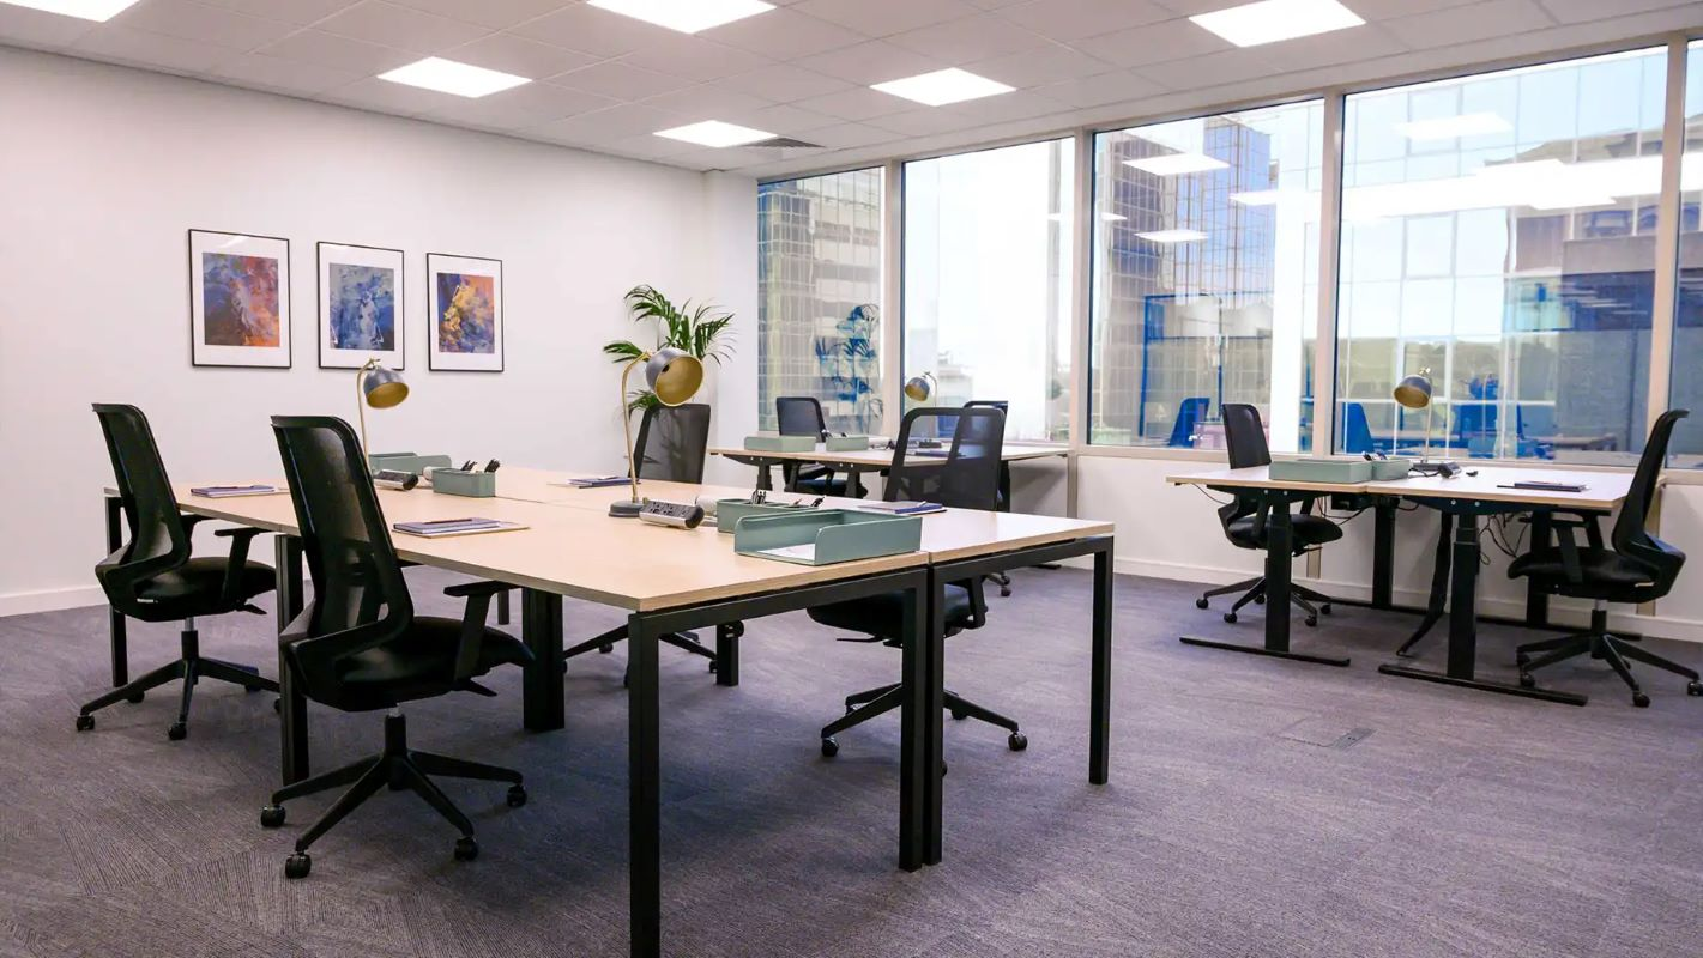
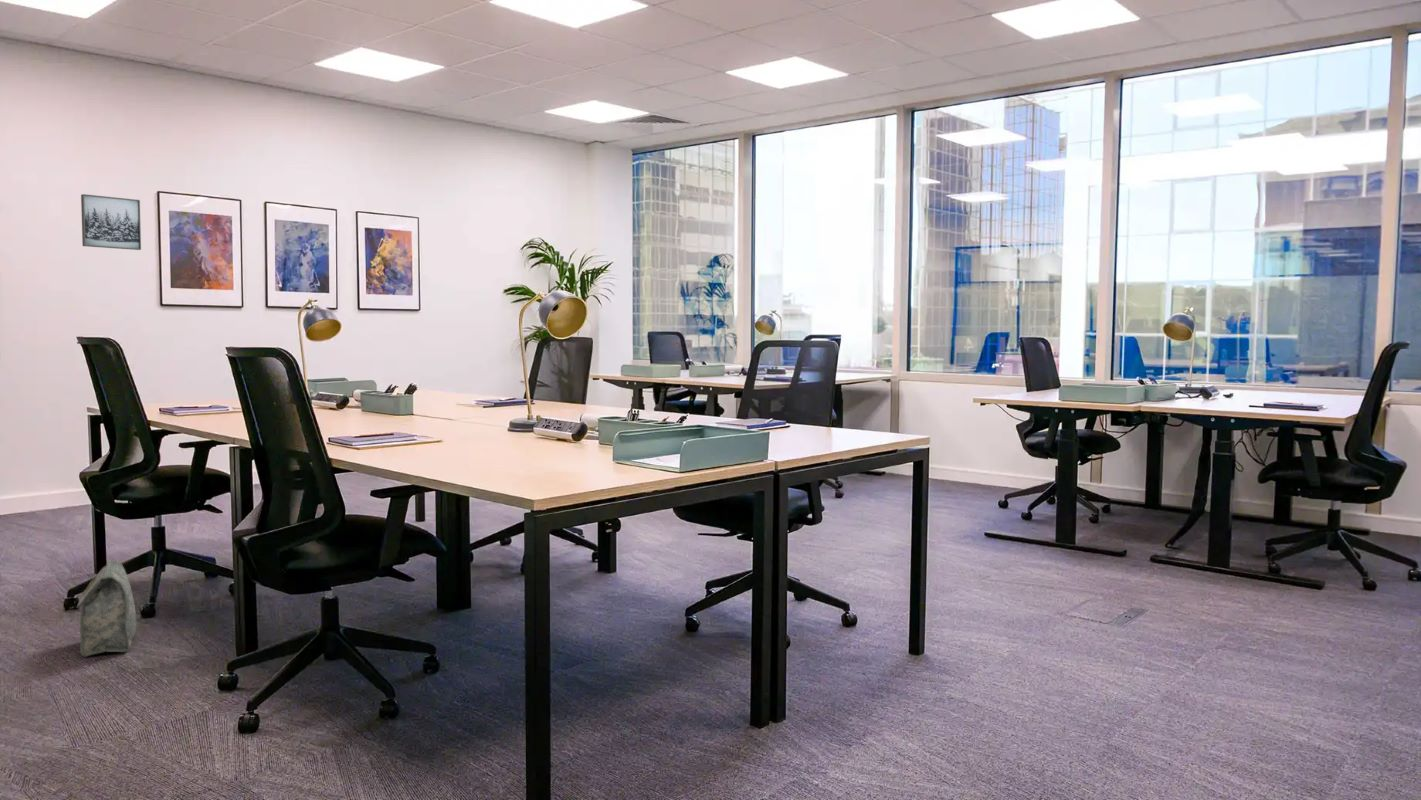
+ bag (107, 606)
+ wall art (111, 222)
